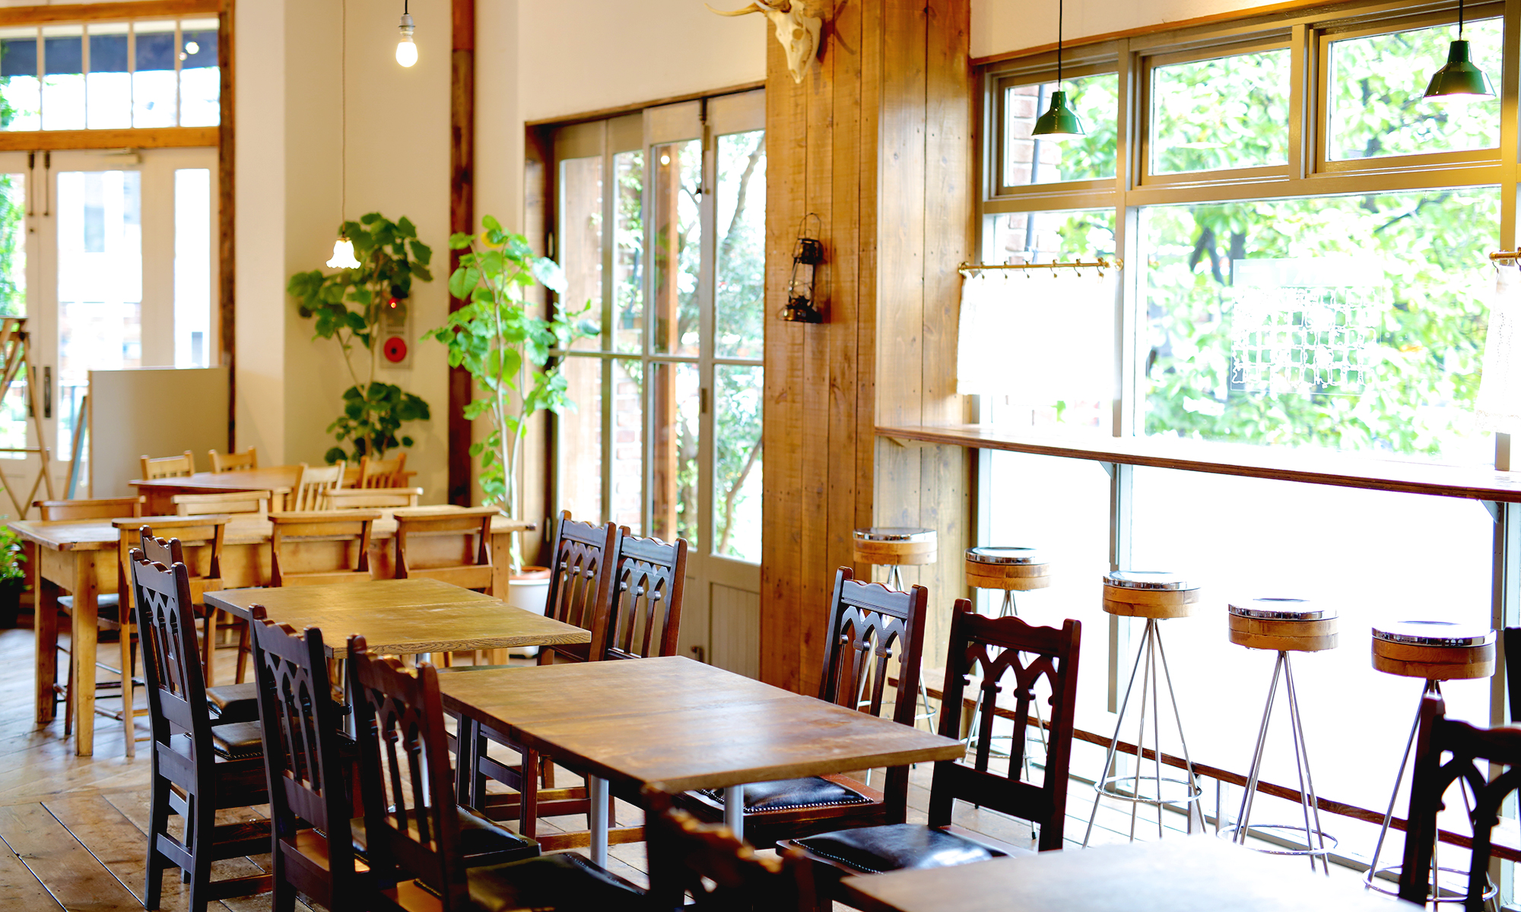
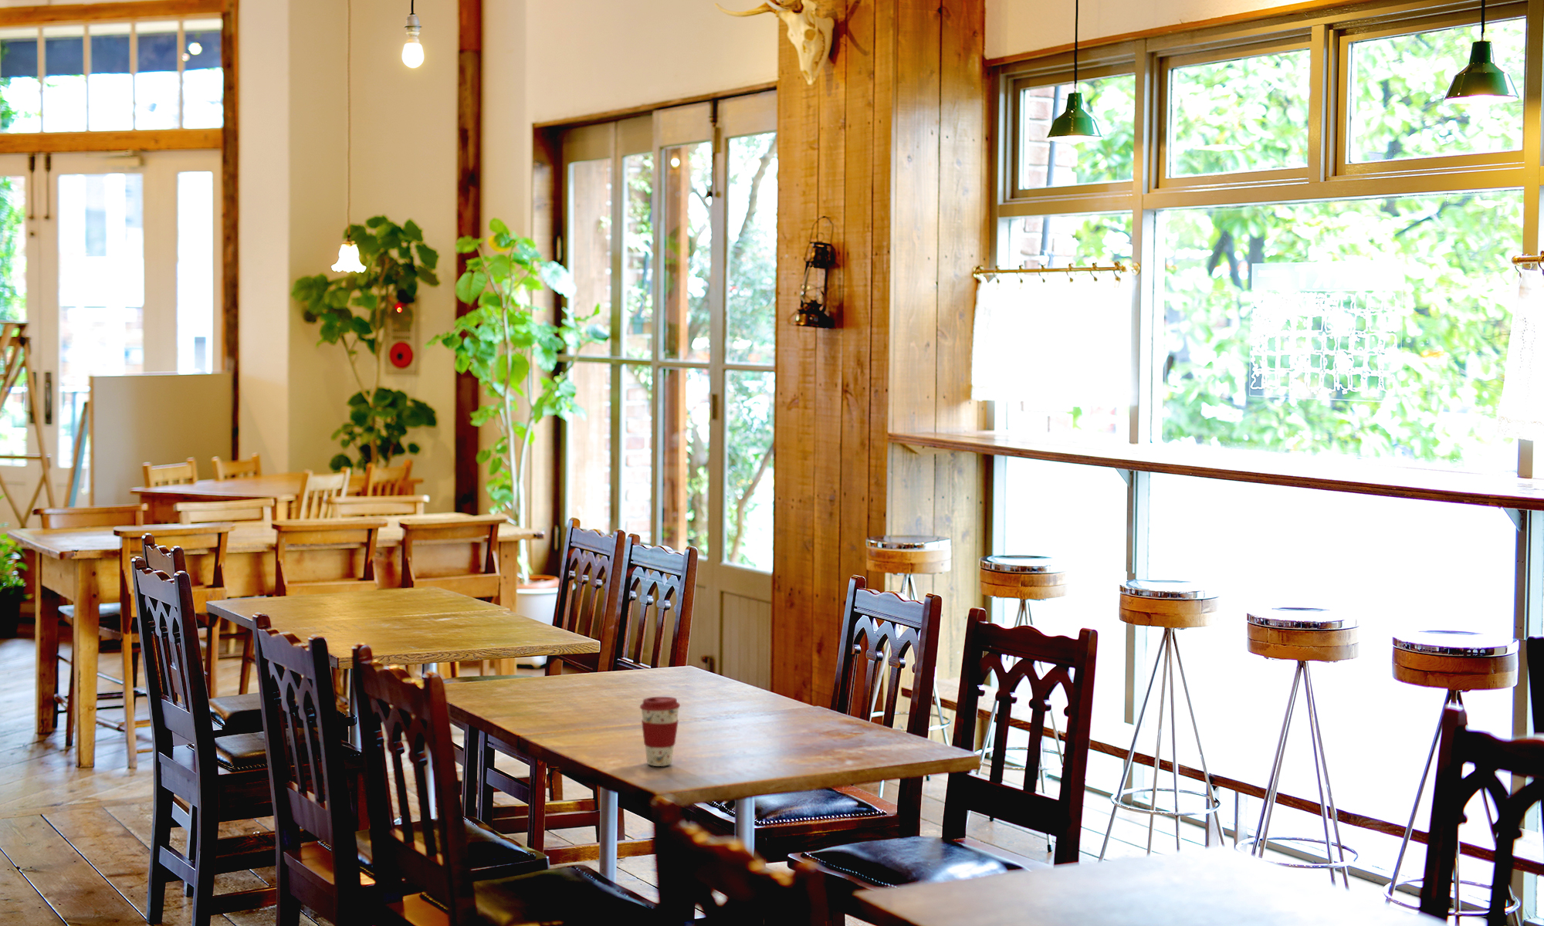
+ coffee cup (660, 731)
